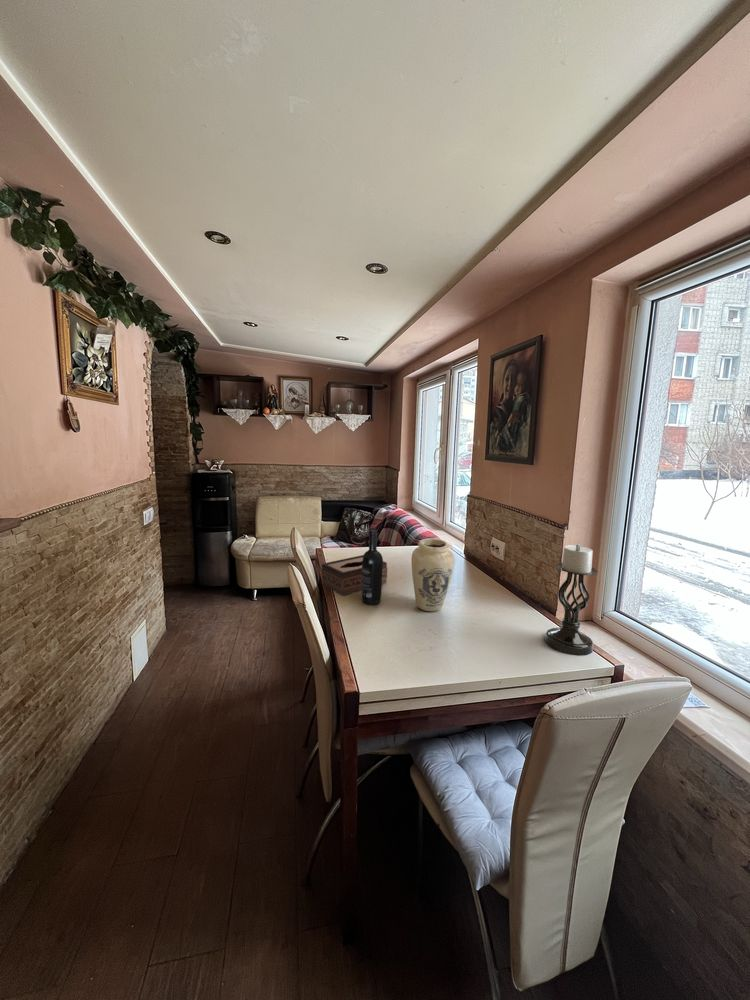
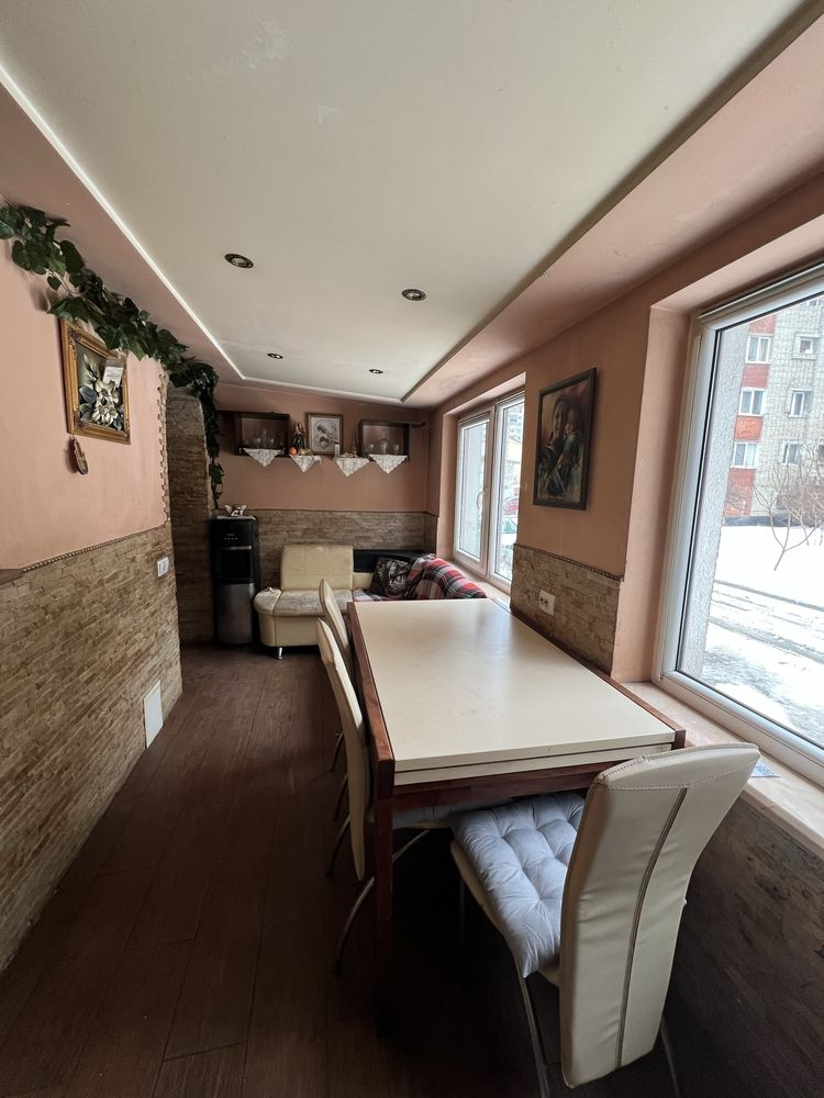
- wine bottle (372, 566)
- vase (432, 575)
- candle holder (573, 594)
- tissue box (354, 573)
